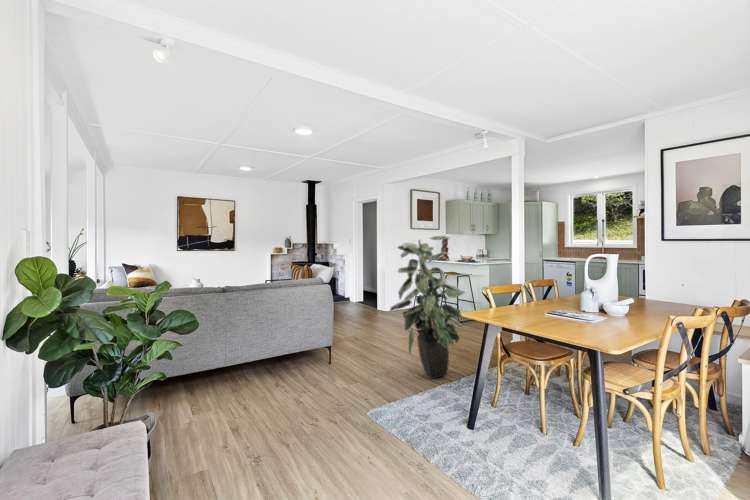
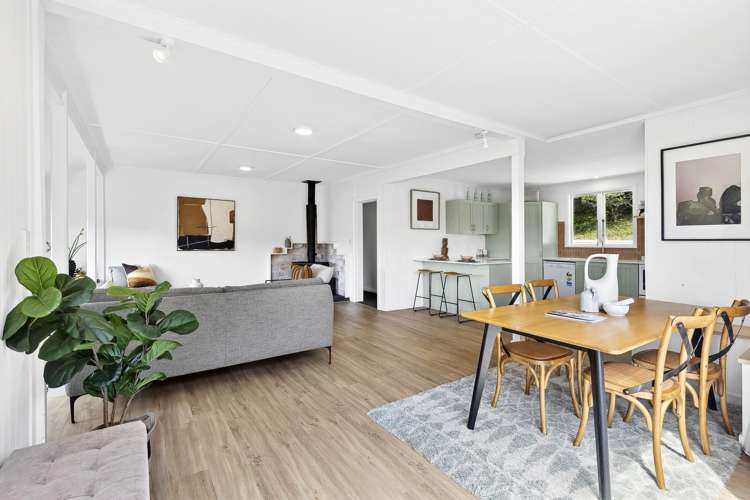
- indoor plant (431, 306)
